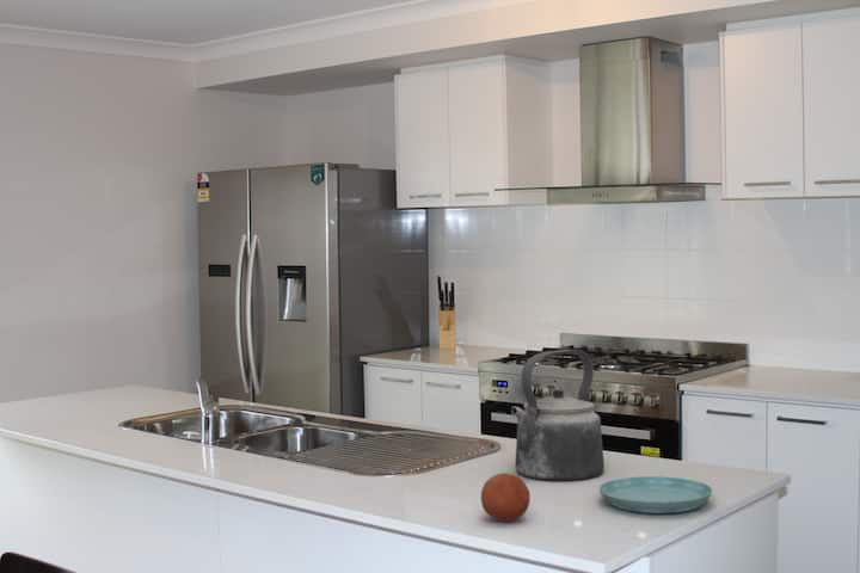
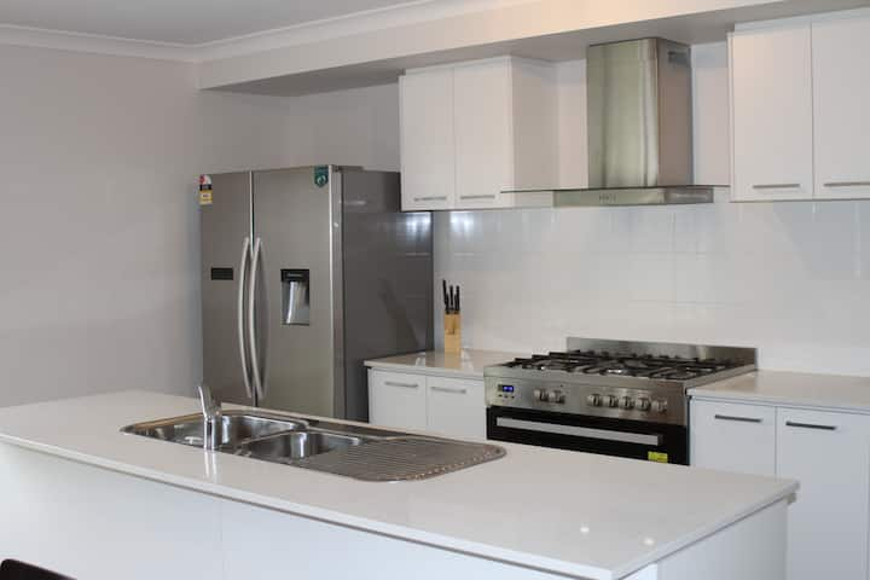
- saucer (655, 494)
- fruit (505, 495)
- kettle (552, 412)
